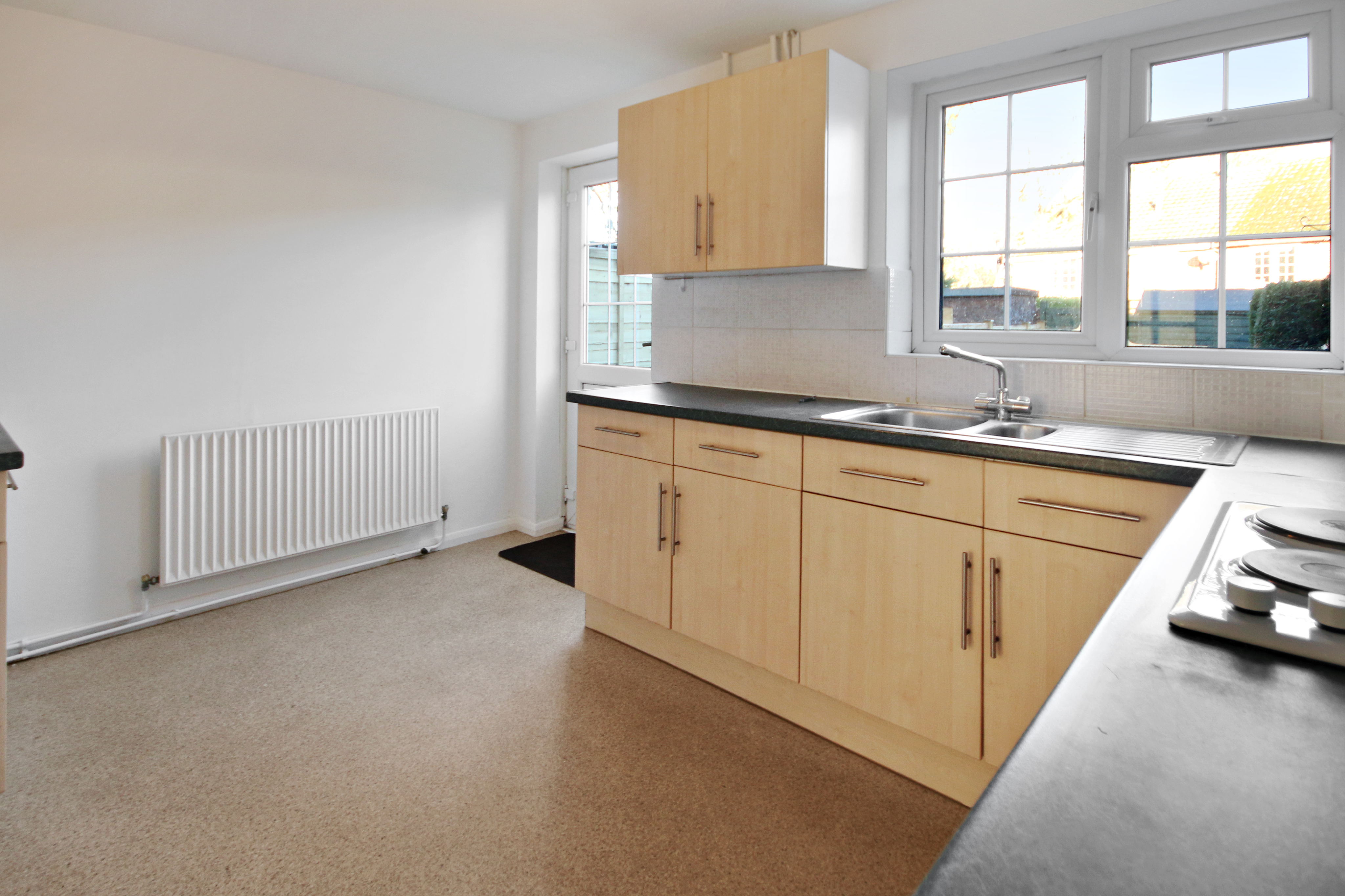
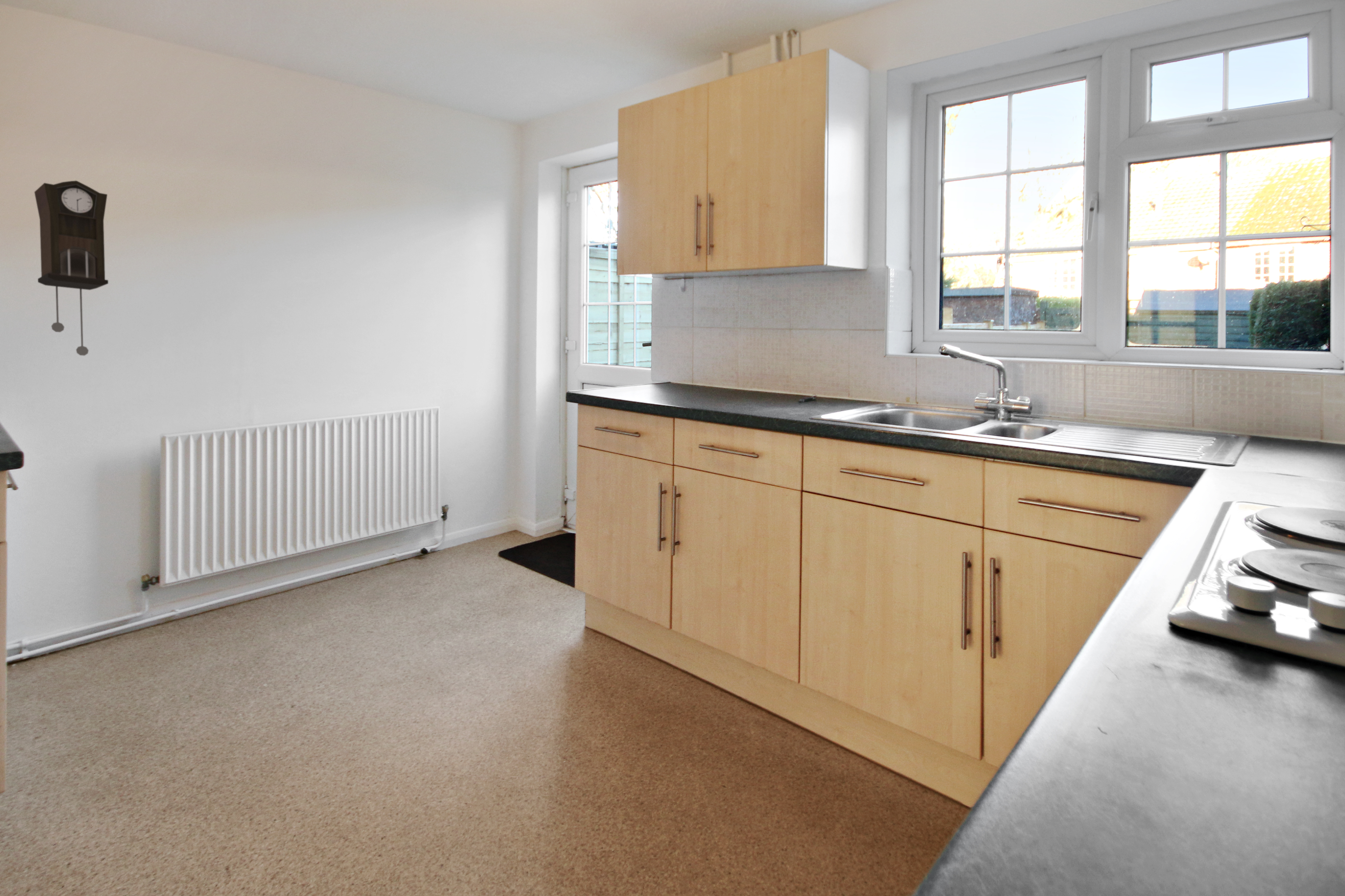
+ pendulum clock (73, 270)
